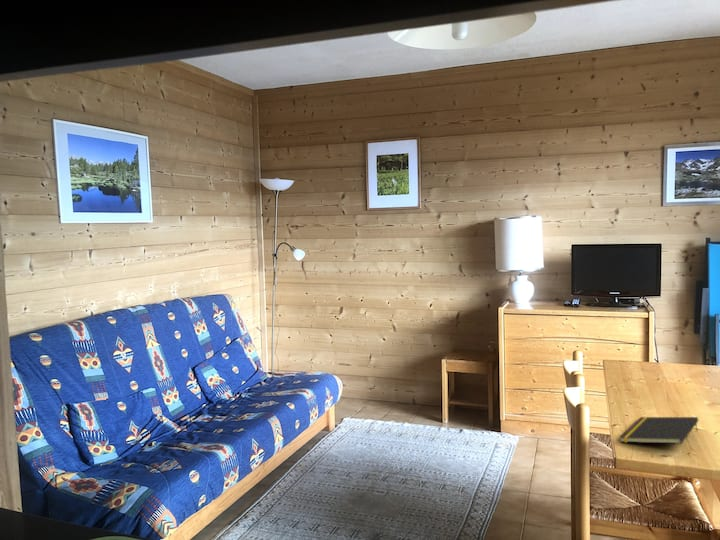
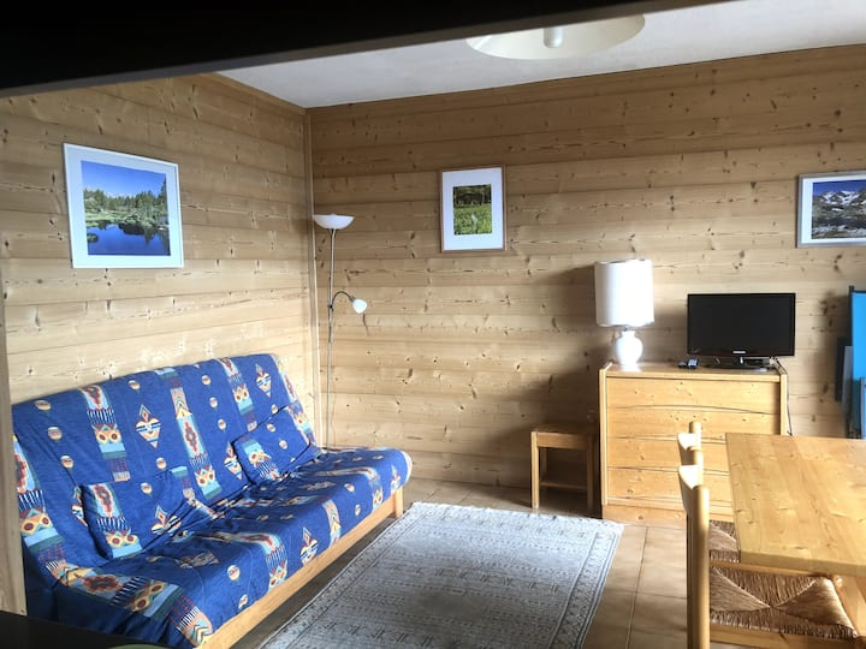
- notepad (659, 429)
